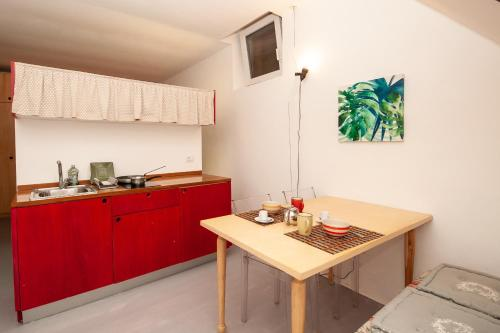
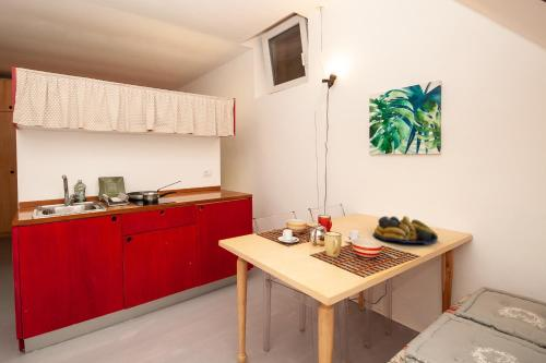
+ fruit bowl (403, 227)
